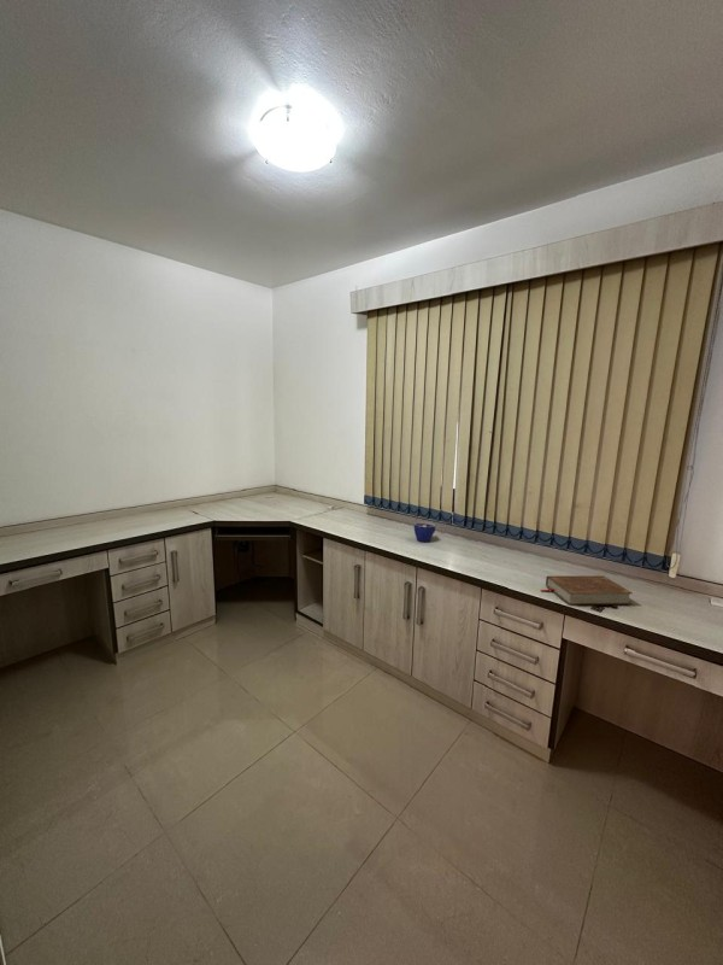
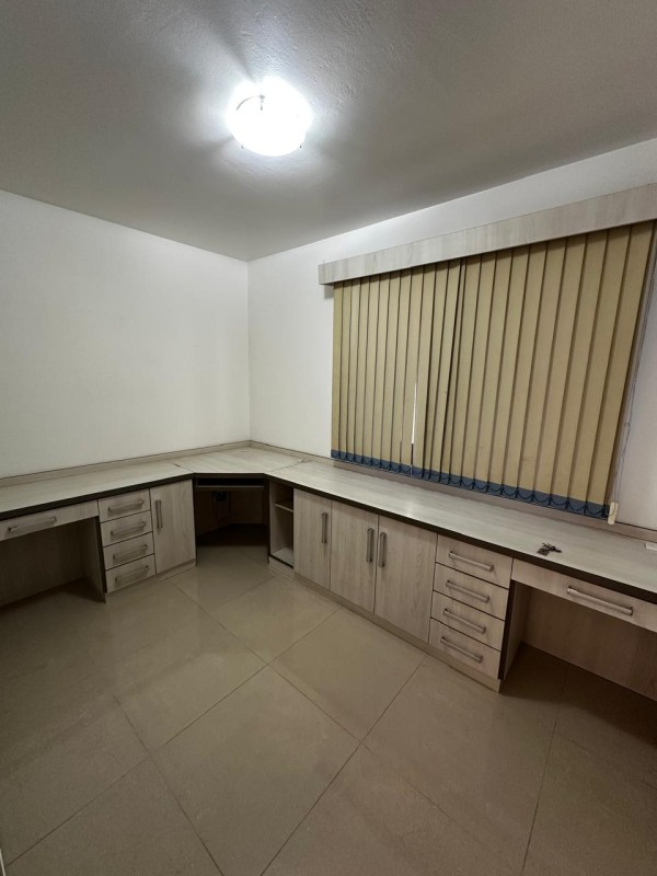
- cup (425, 531)
- book (587, 589)
